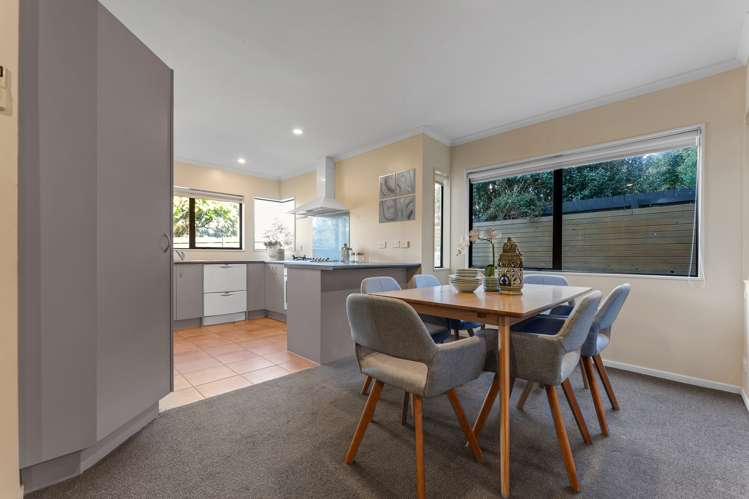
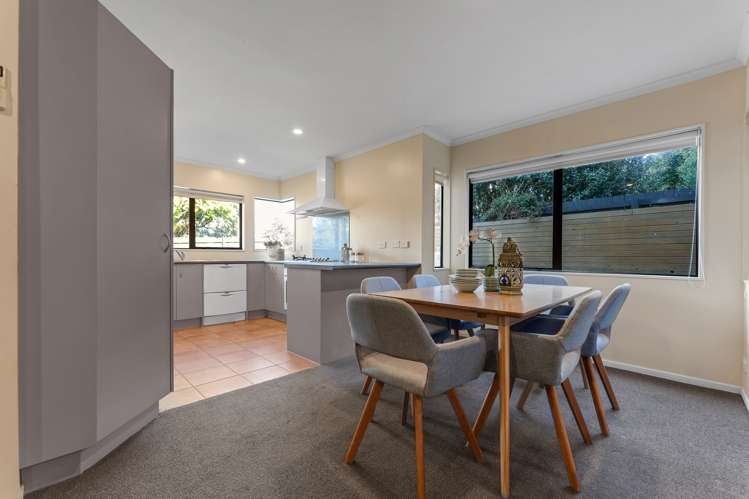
- wall art (396, 196)
